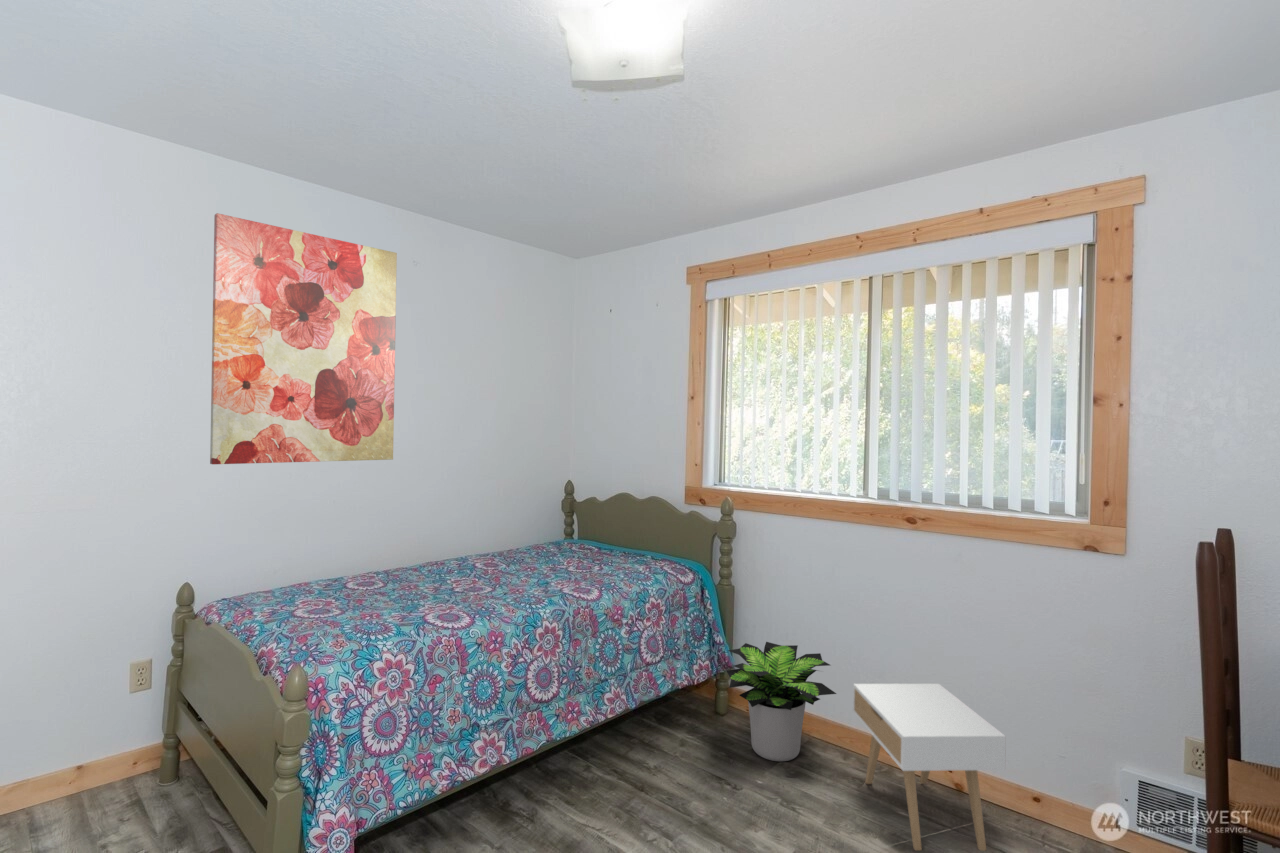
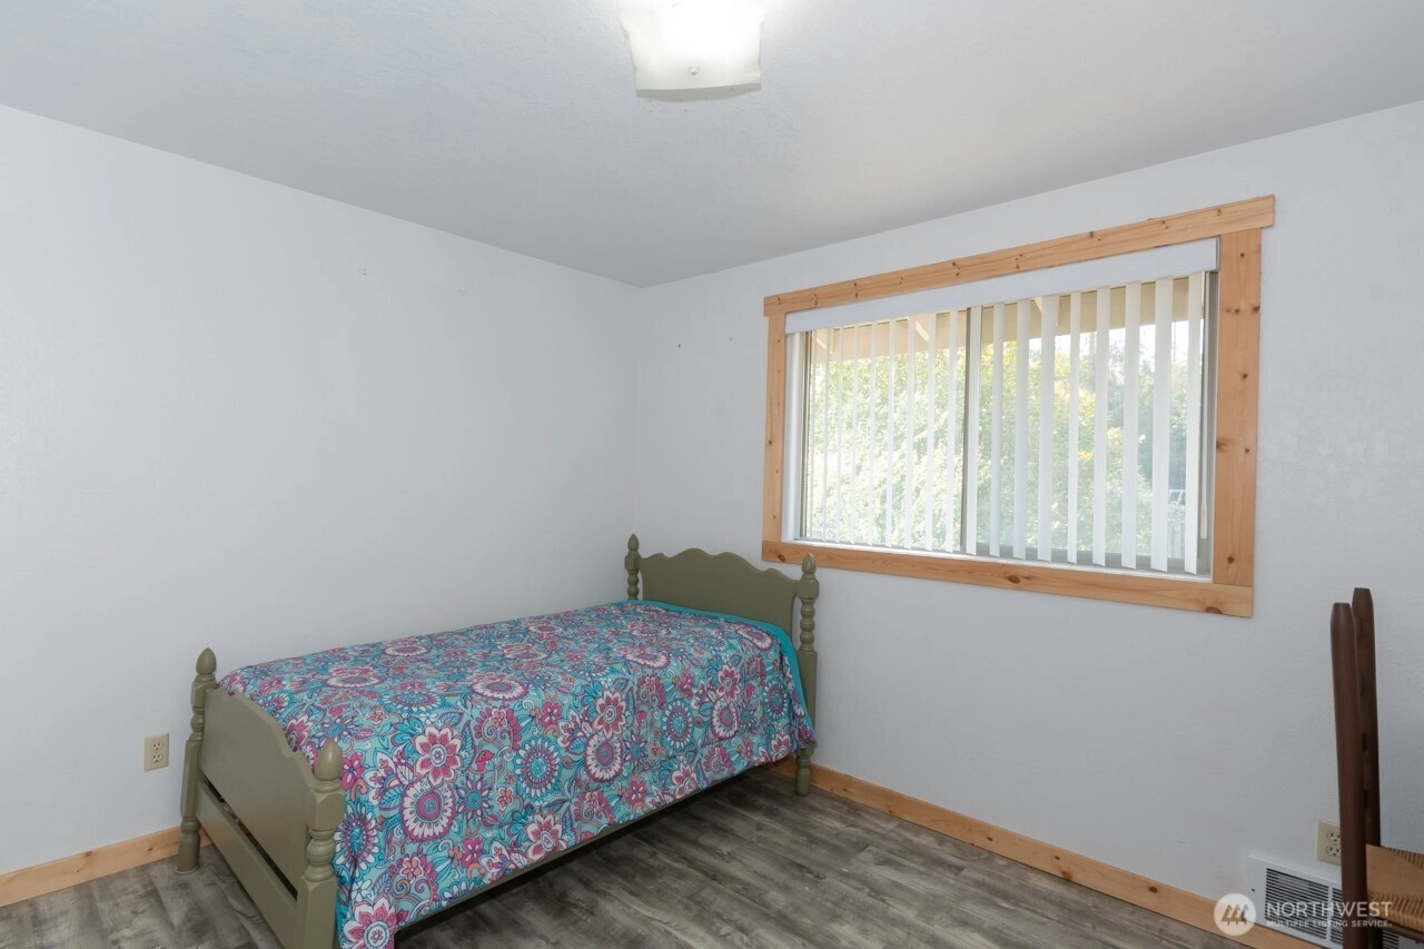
- potted plant (783, 704)
- wall art (312, 348)
- nightstand (921, 760)
